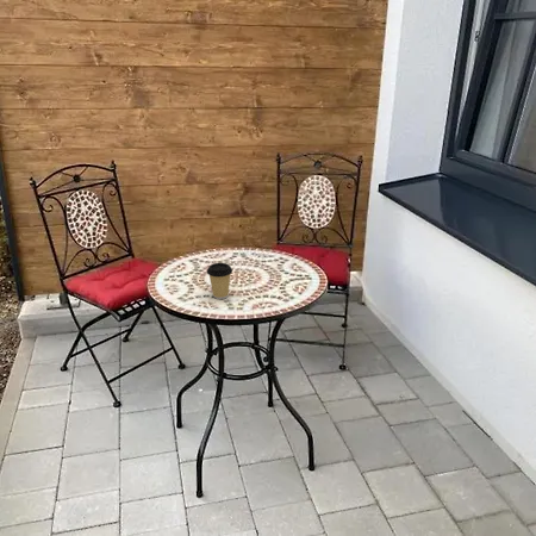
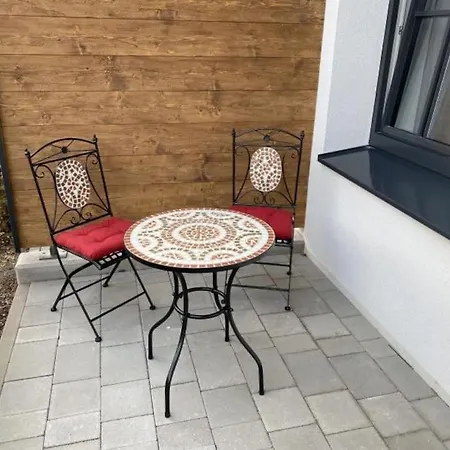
- coffee cup (219, 281)
